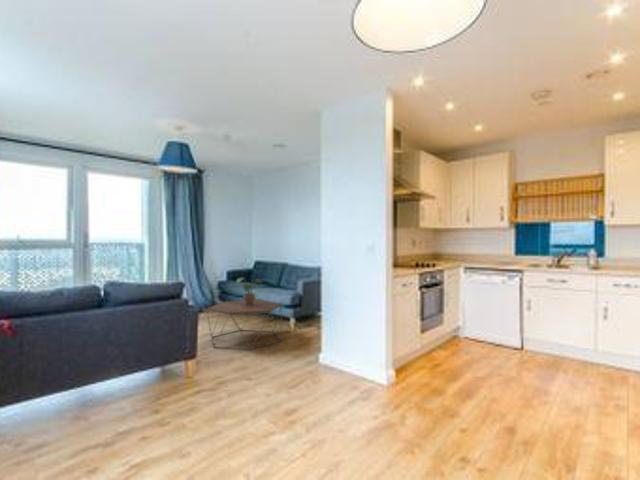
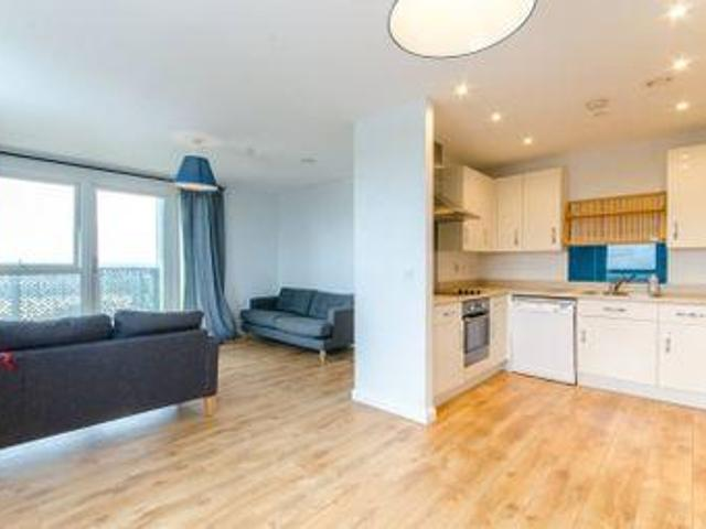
- coffee table (245, 322)
- potted plant (248, 290)
